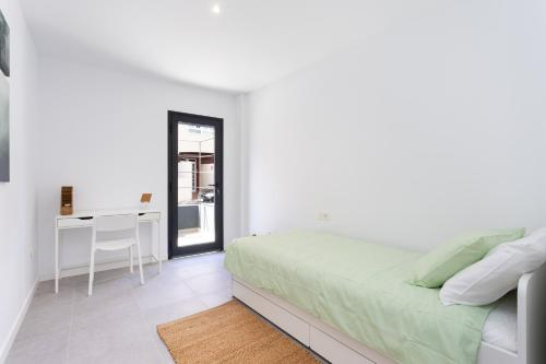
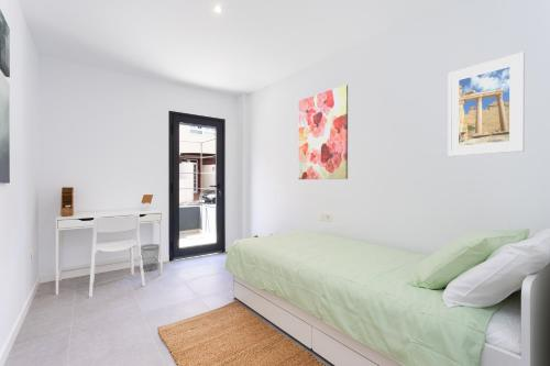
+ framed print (482, 109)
+ wastebasket (150, 257)
+ wall art (320, 136)
